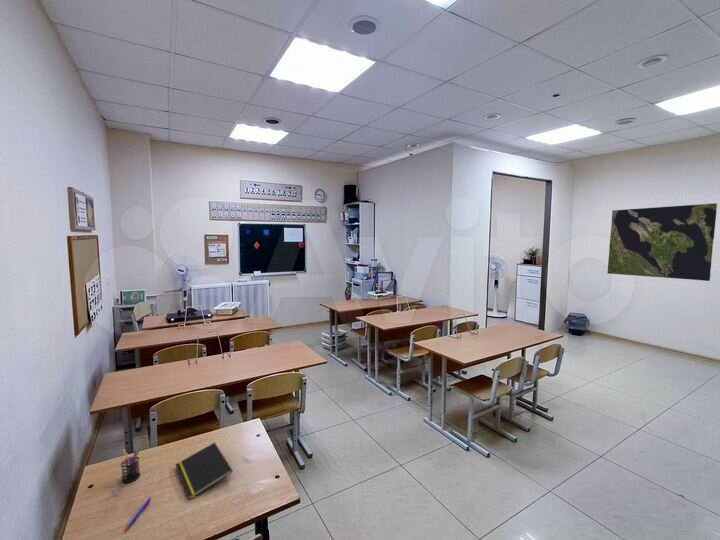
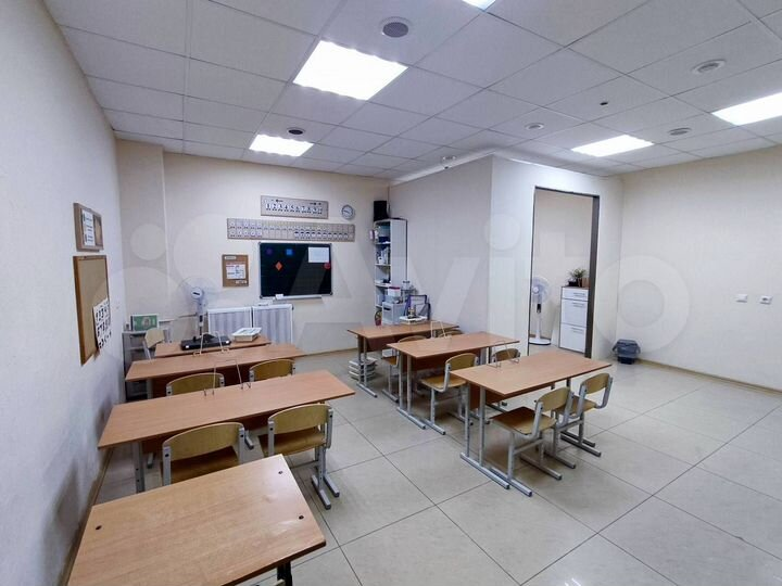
- pen (138, 513)
- notepad (203, 468)
- world map (656, 242)
- pen holder (132, 462)
